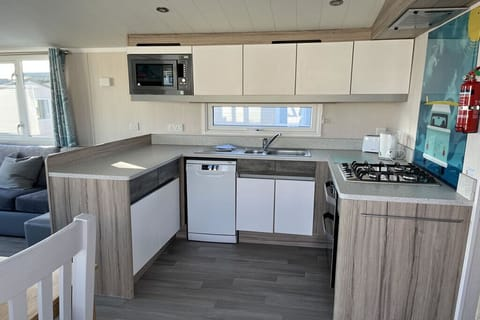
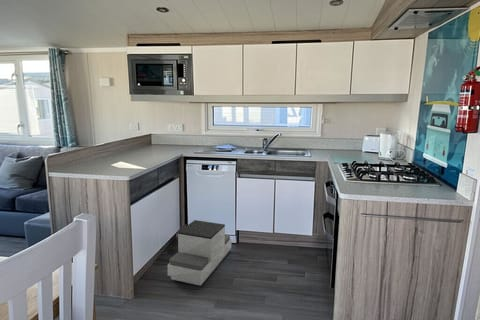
+ step stool (202, 246)
